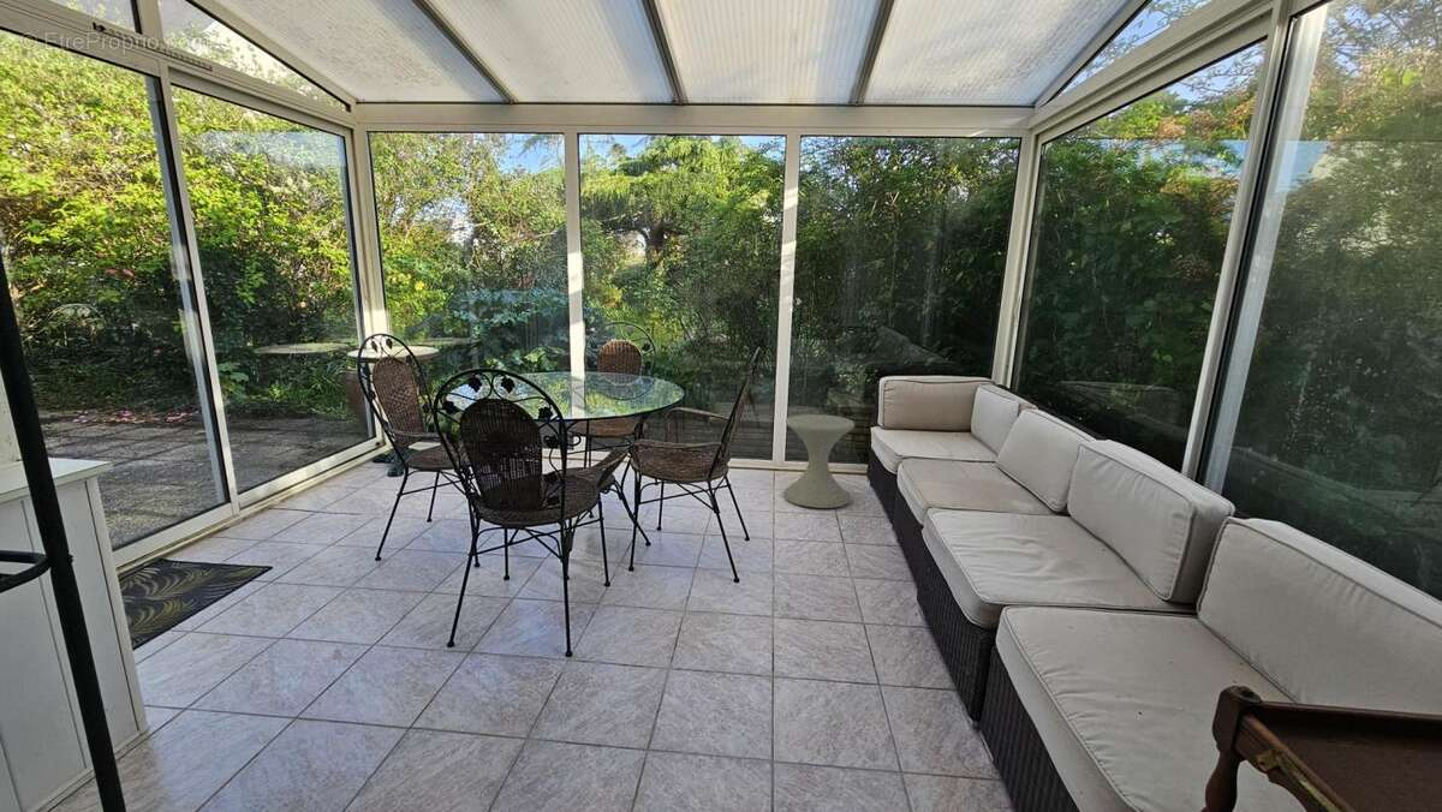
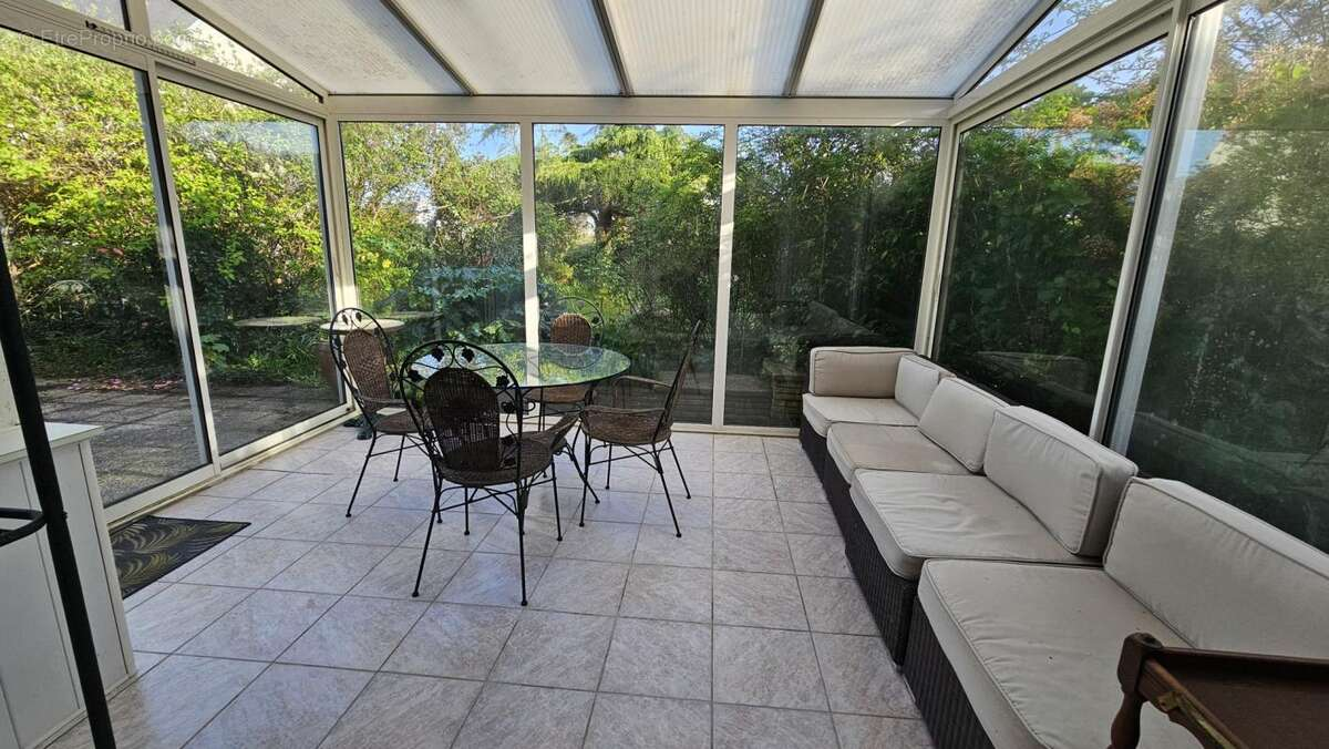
- side table (817, 459)
